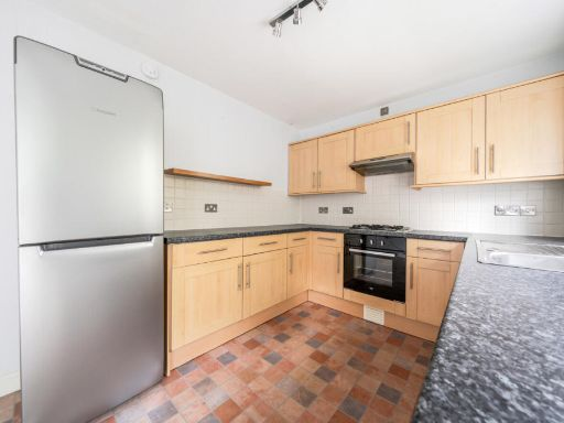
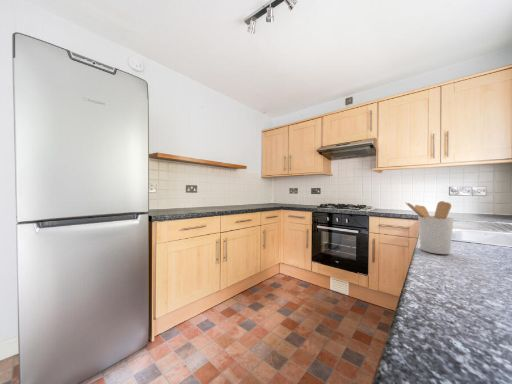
+ utensil holder (426, 225)
